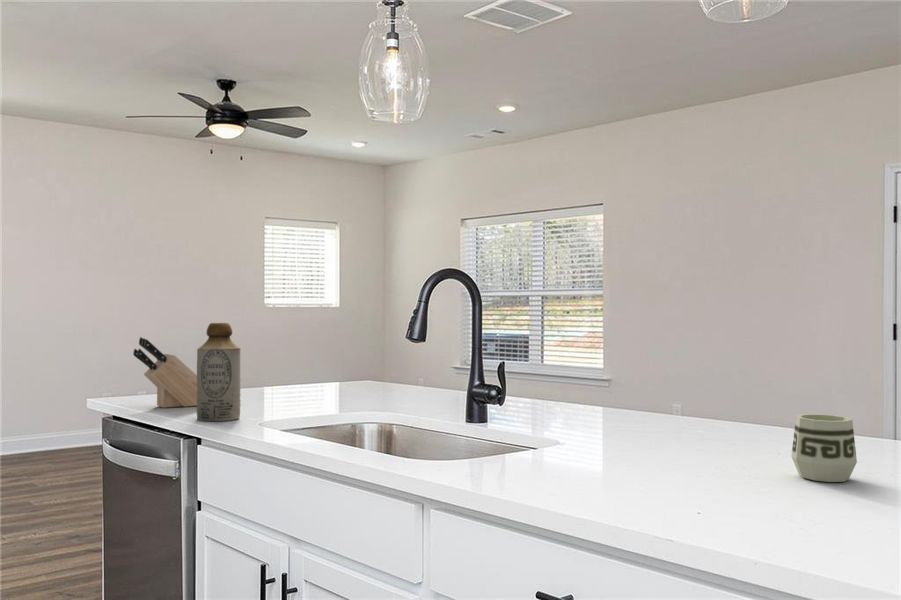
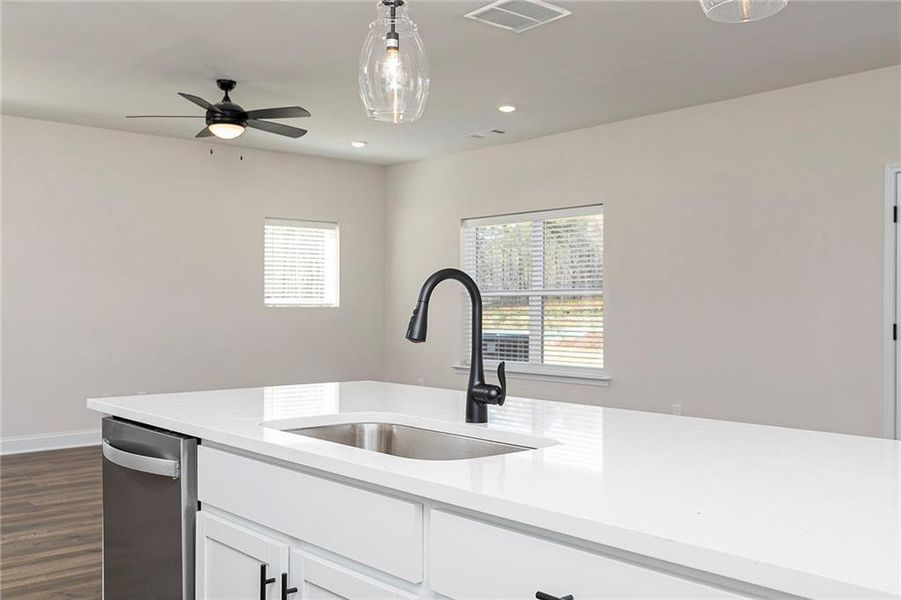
- cup (823, 447)
- bottle (218, 370)
- knife block (178, 371)
